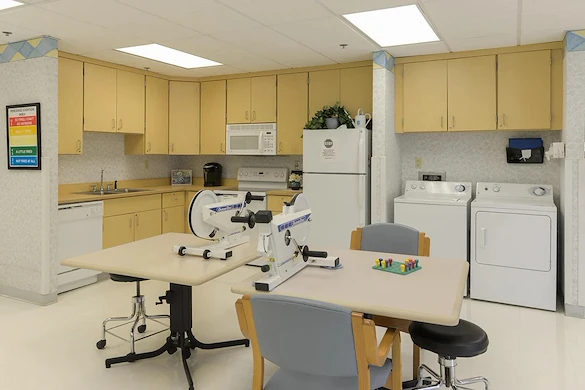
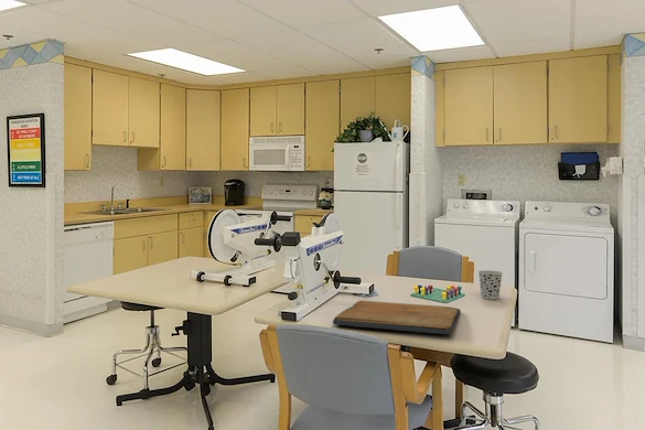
+ cup (490, 284)
+ religious icon (399, 314)
